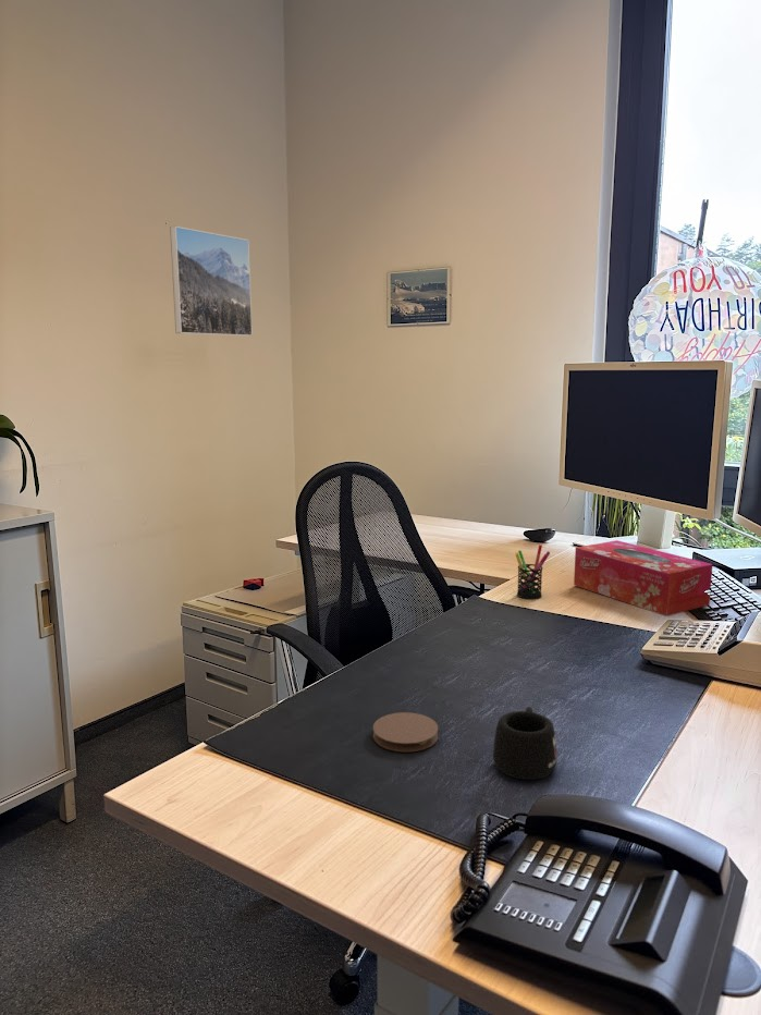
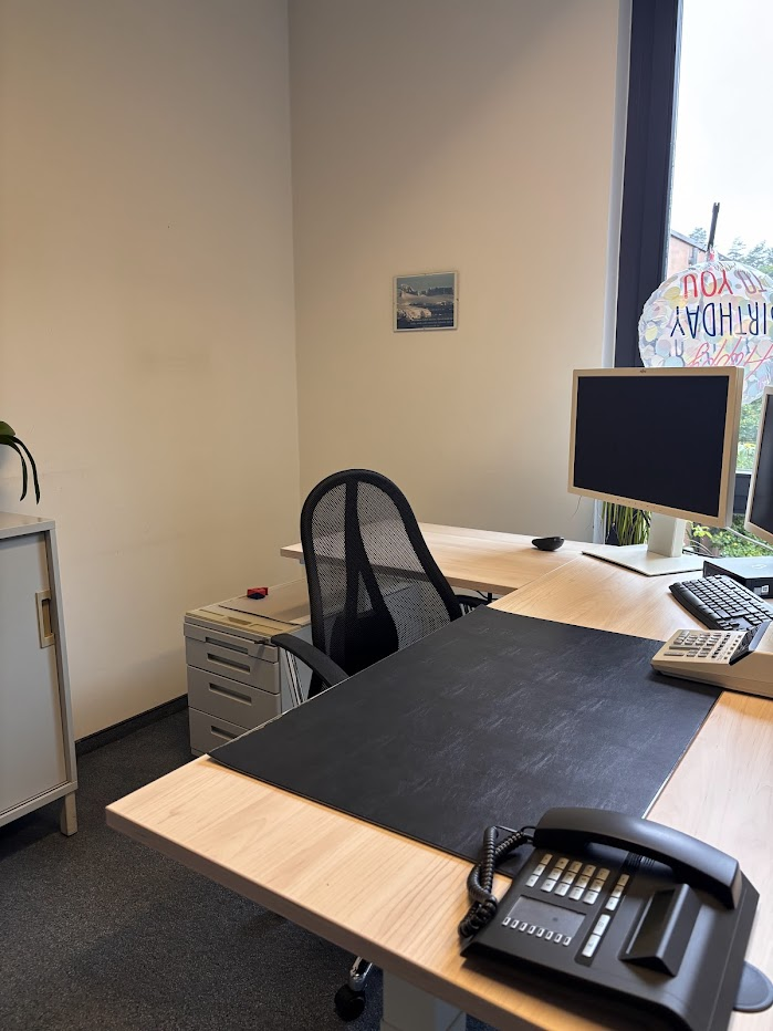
- pen holder (529, 570)
- mug (526, 738)
- tissue box (639, 575)
- coaster (405, 731)
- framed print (213, 284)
